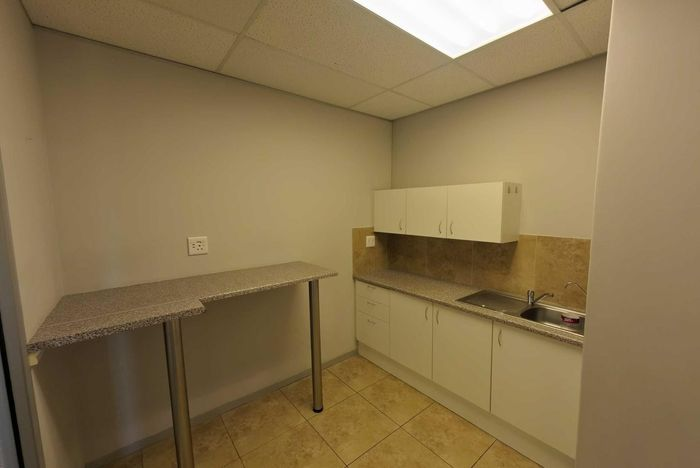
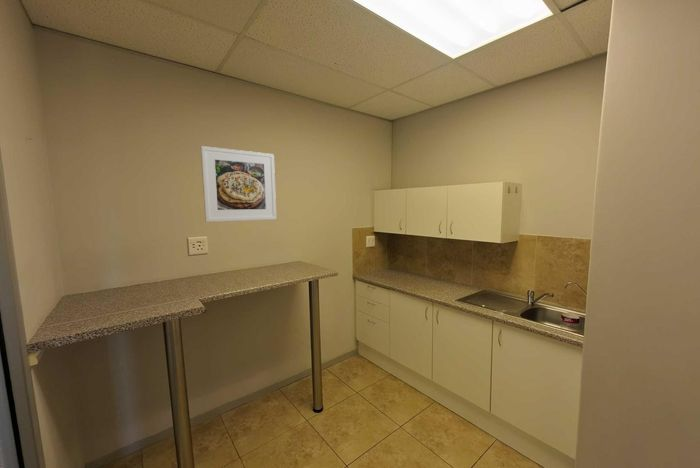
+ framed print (241, 185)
